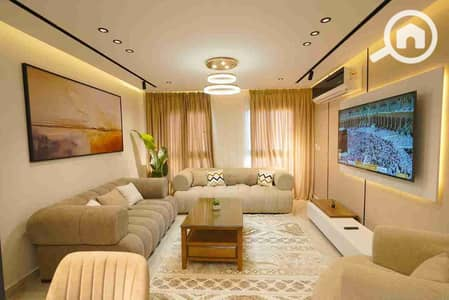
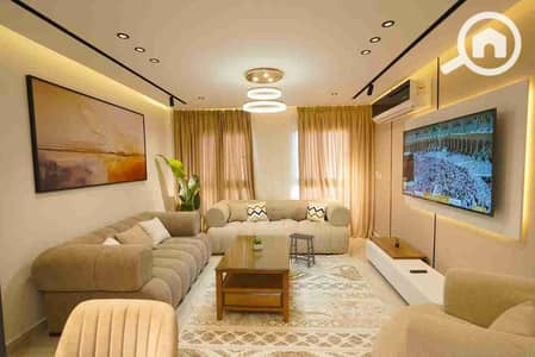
+ footstool (300, 253)
